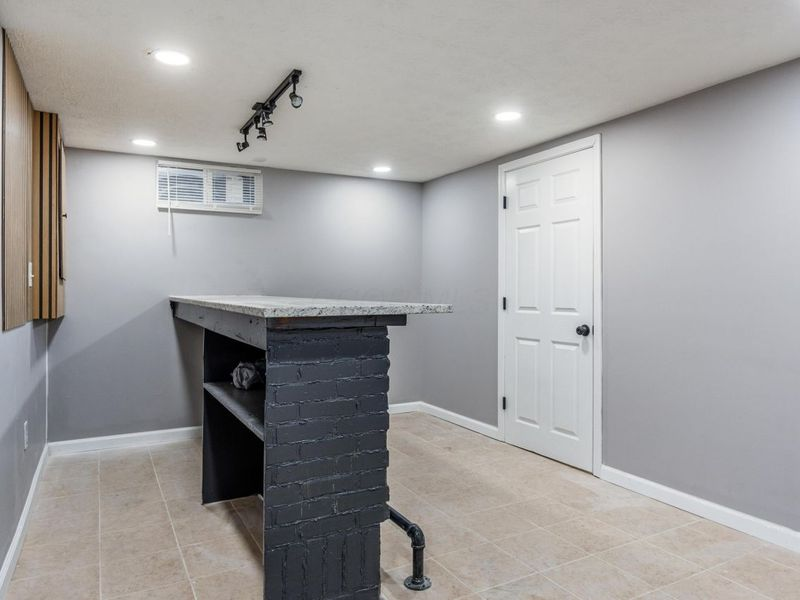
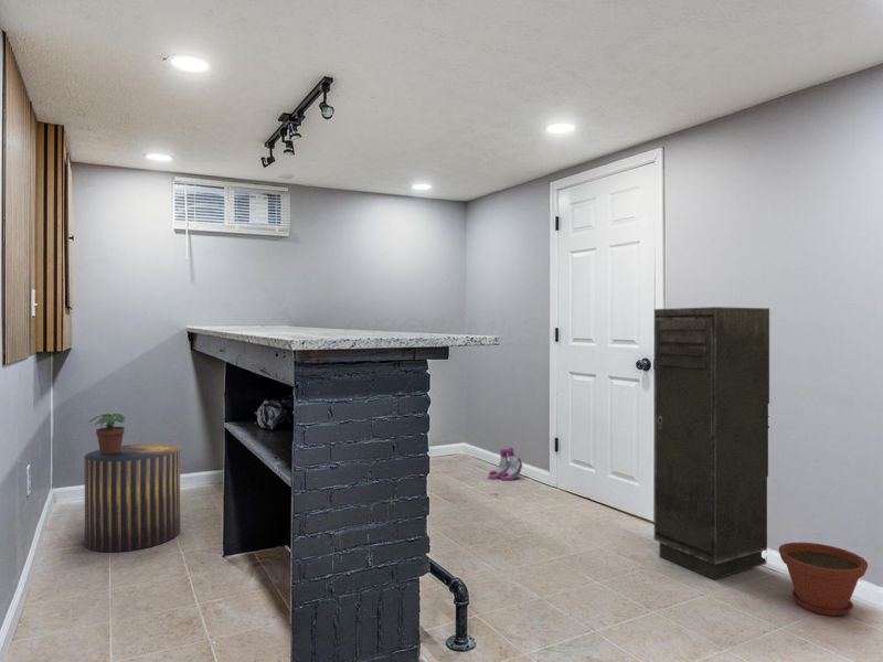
+ potted plant (109, 433)
+ storage cabinet (710, 435)
+ boots (506, 462)
+ stool (134, 493)
+ plant pot (821, 580)
